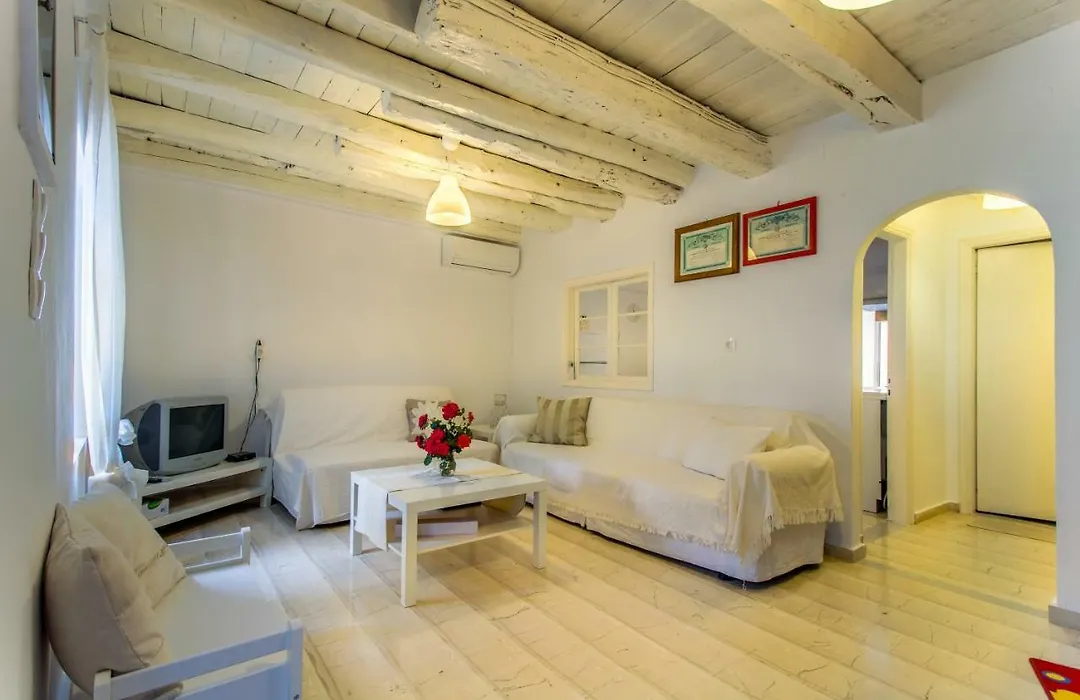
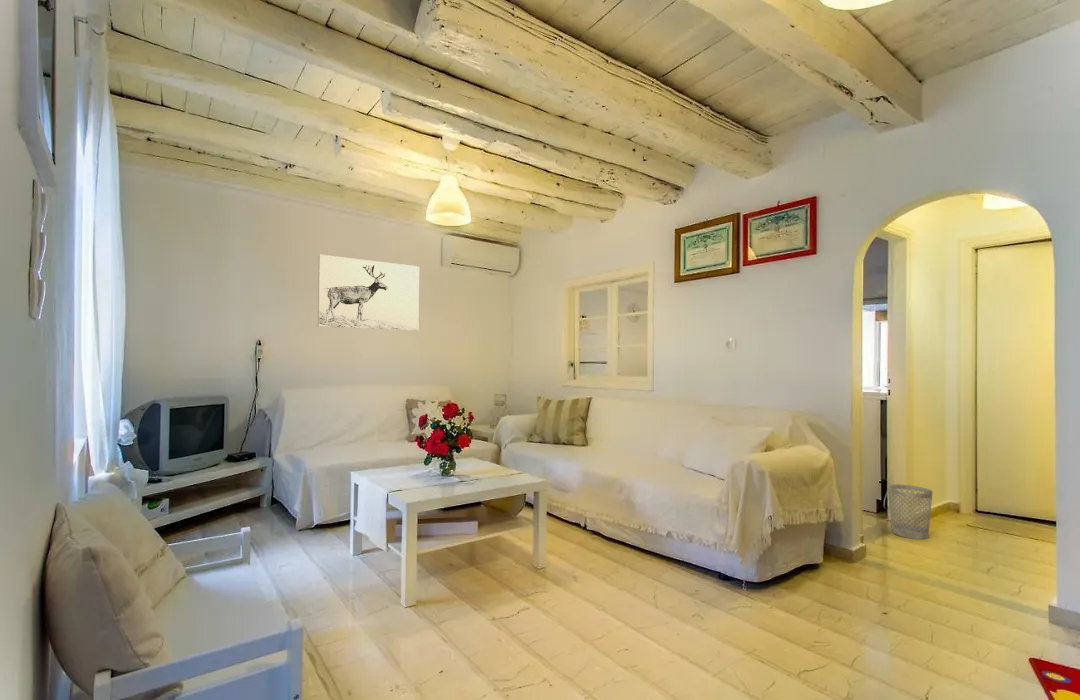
+ wall art (371, 294)
+ wastebasket (909, 511)
